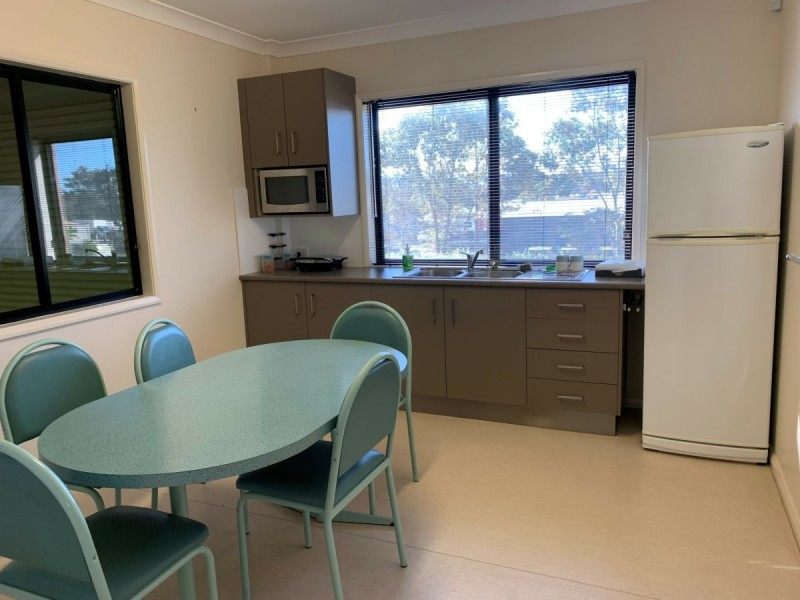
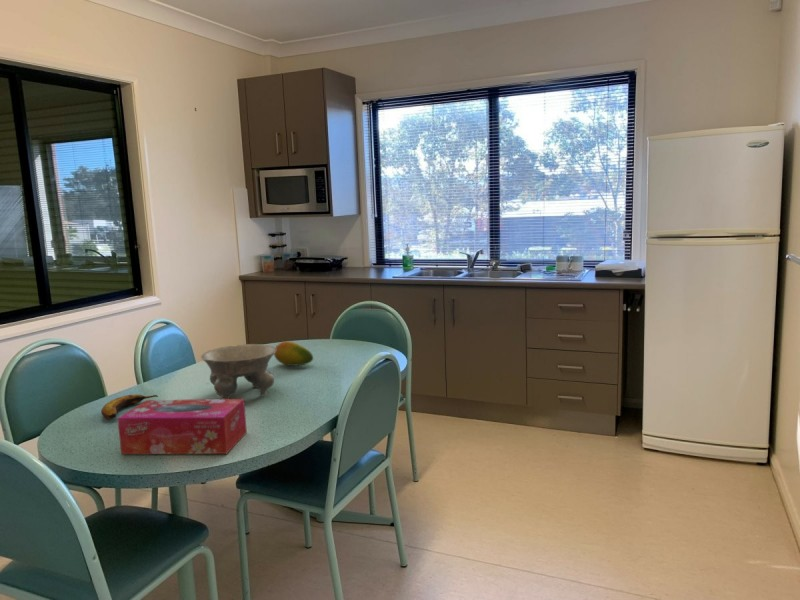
+ tissue box (184, 425)
+ bowl (240, 373)
+ fruit (292, 353)
+ banana (124, 405)
